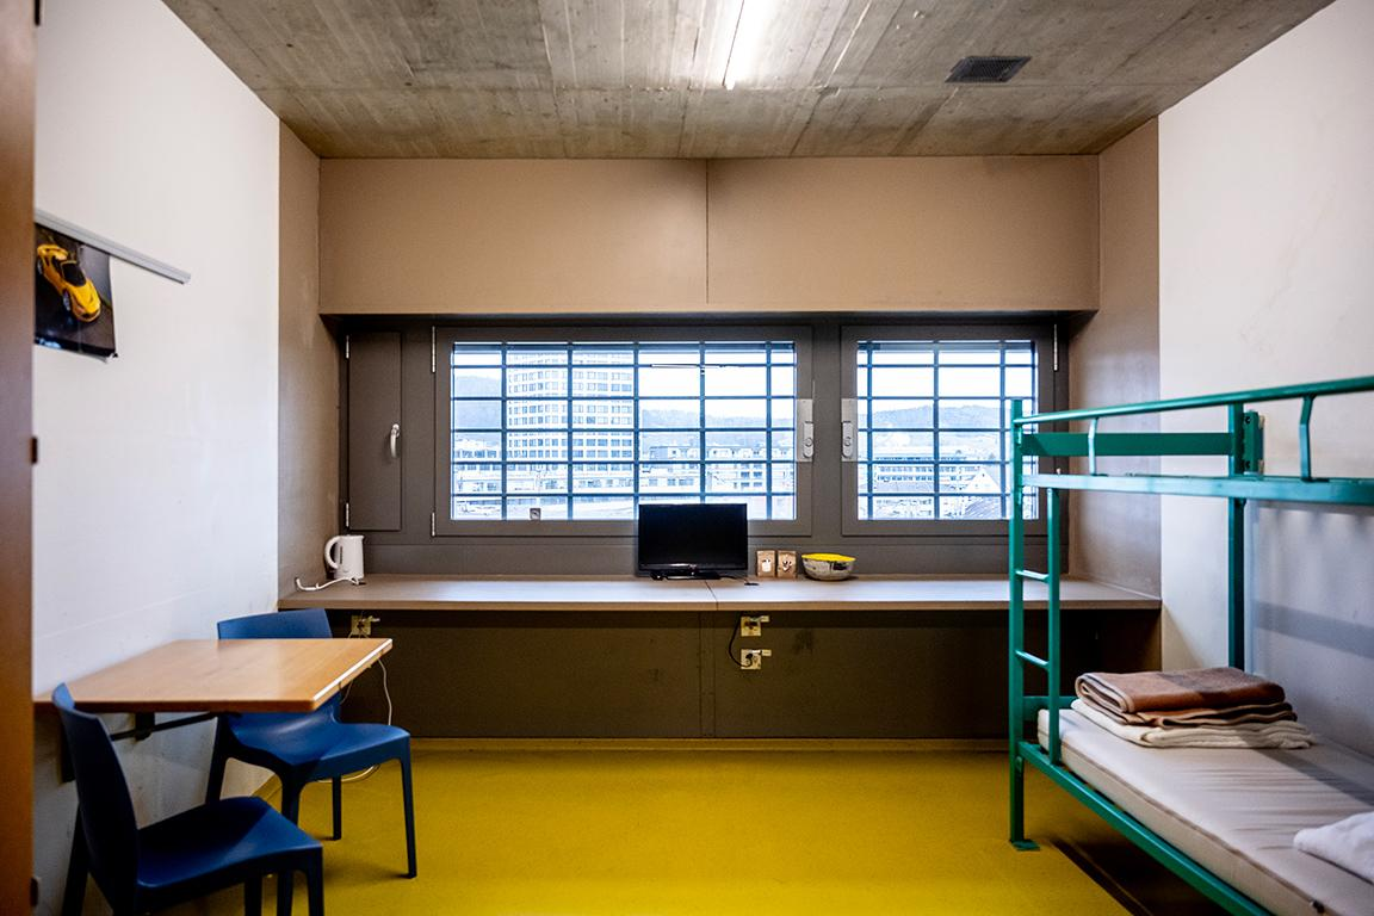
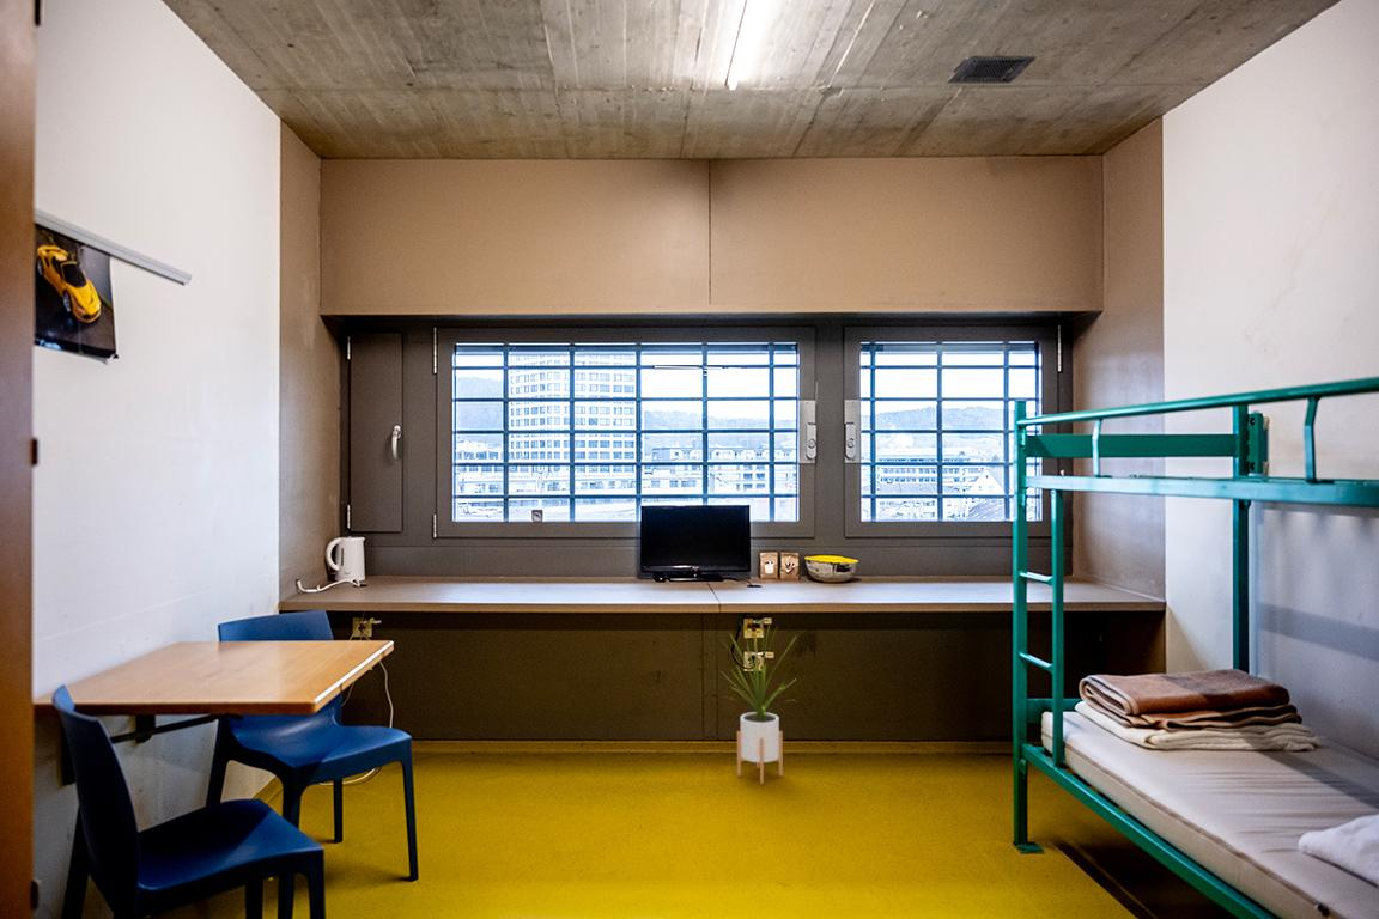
+ house plant (760, 698)
